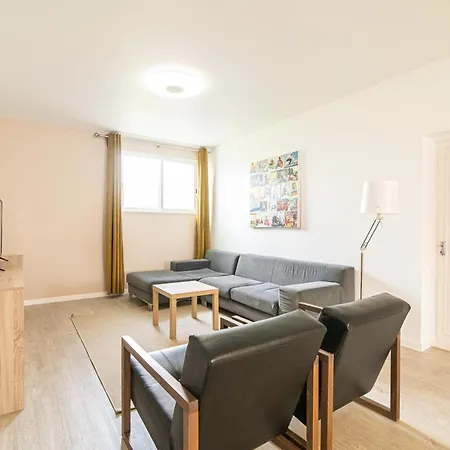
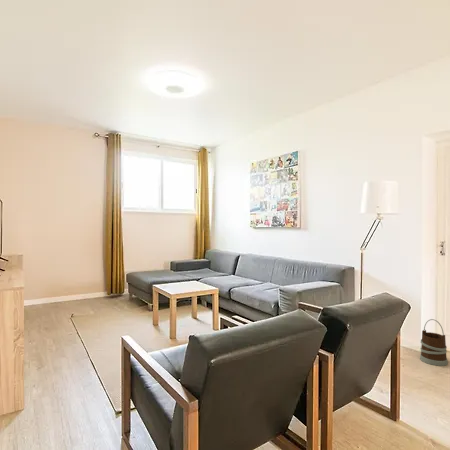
+ wooden bucket (433, 340)
